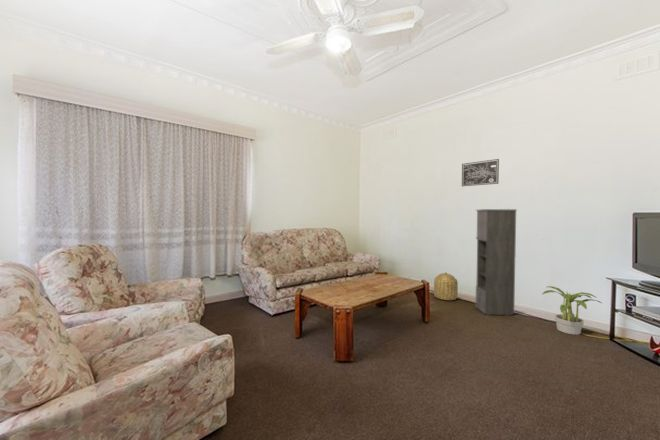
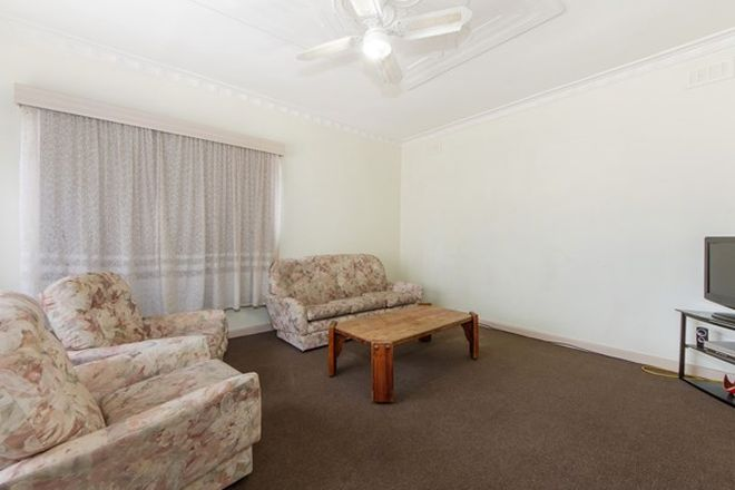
- potted plant (569, 310)
- storage cabinet (494, 260)
- basket (445, 285)
- wall art (479, 173)
